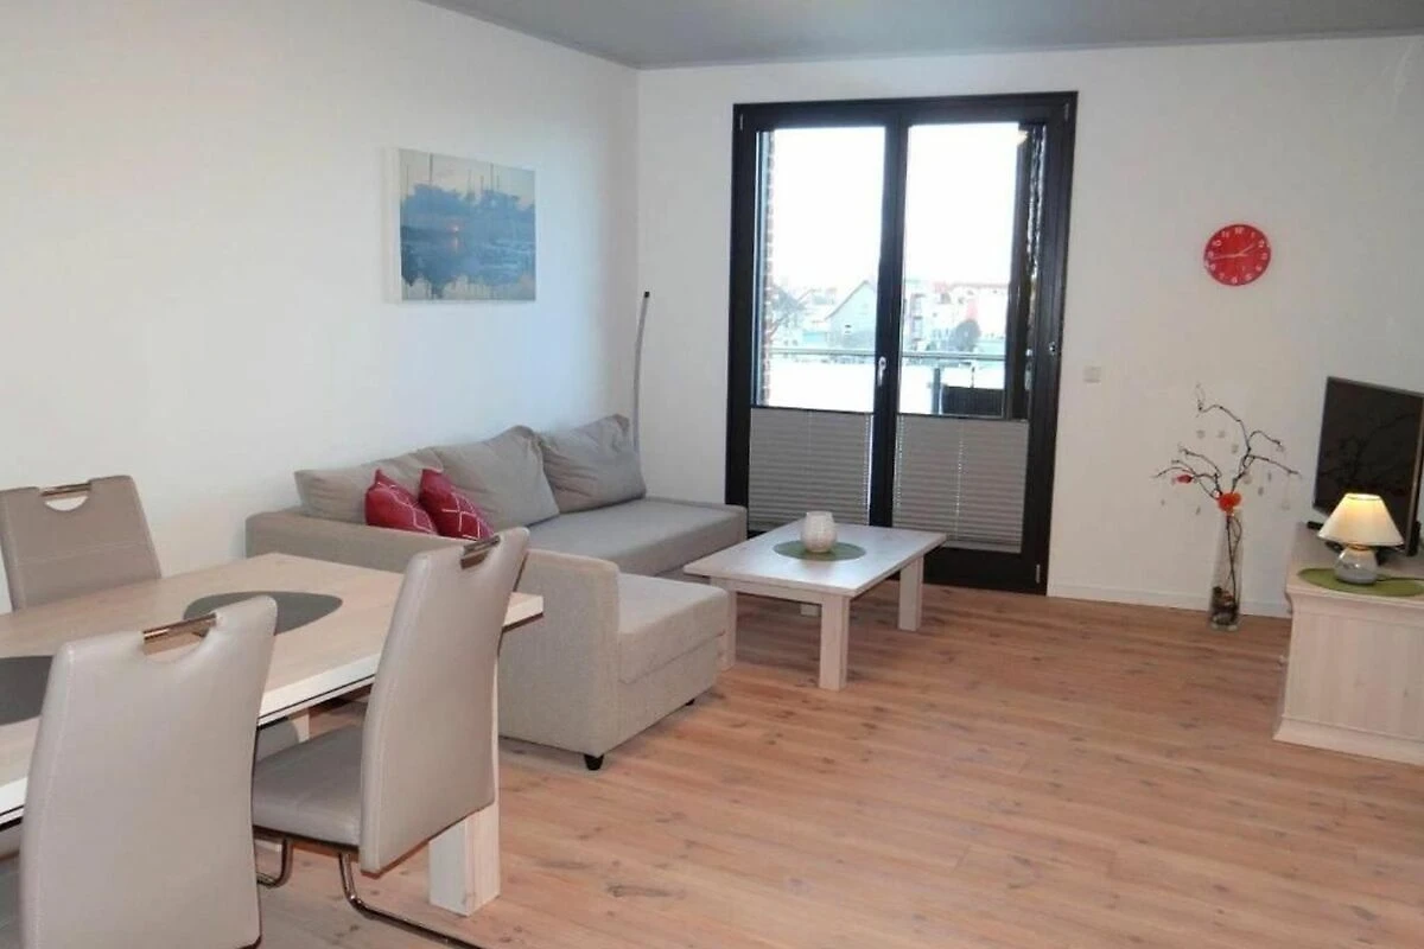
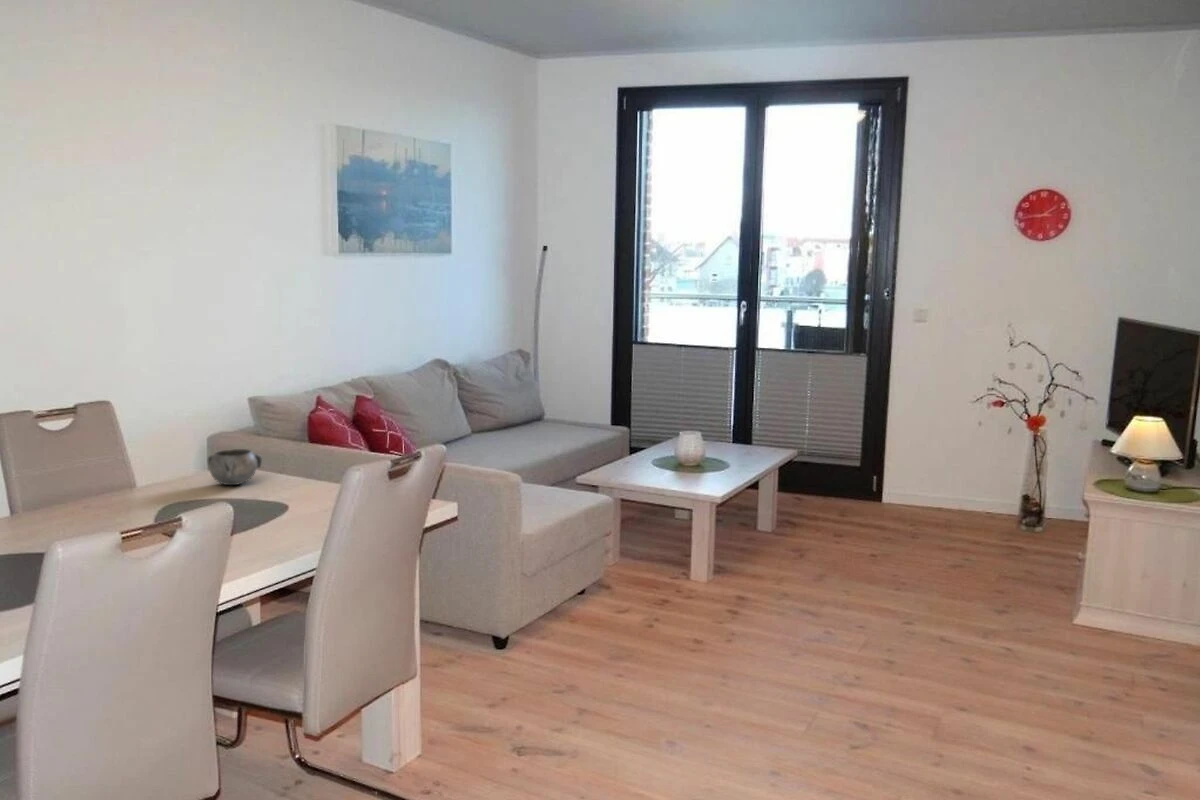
+ decorative bowl (230, 468)
